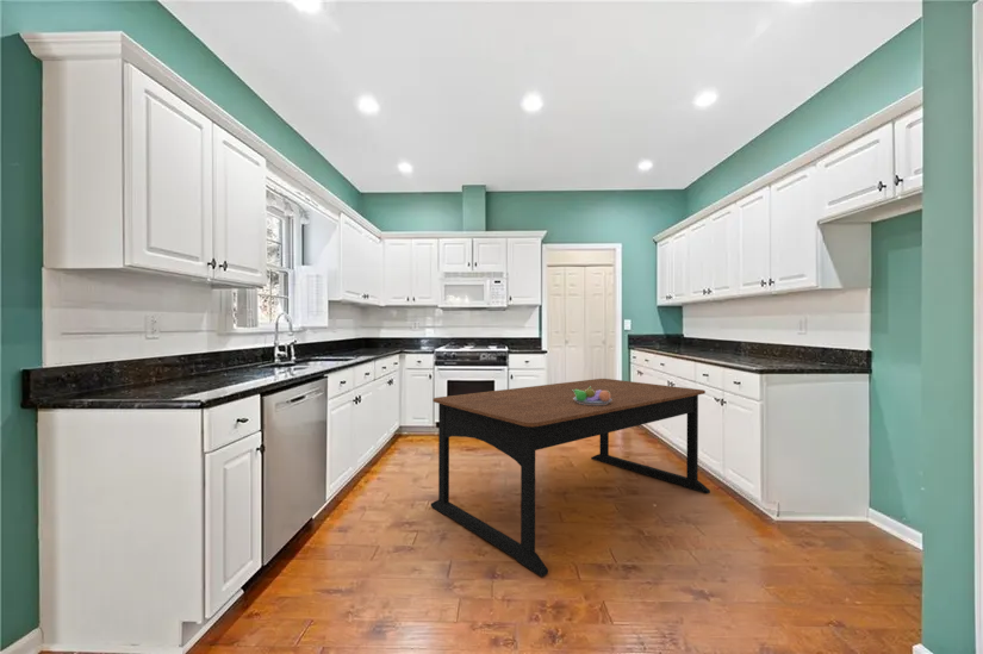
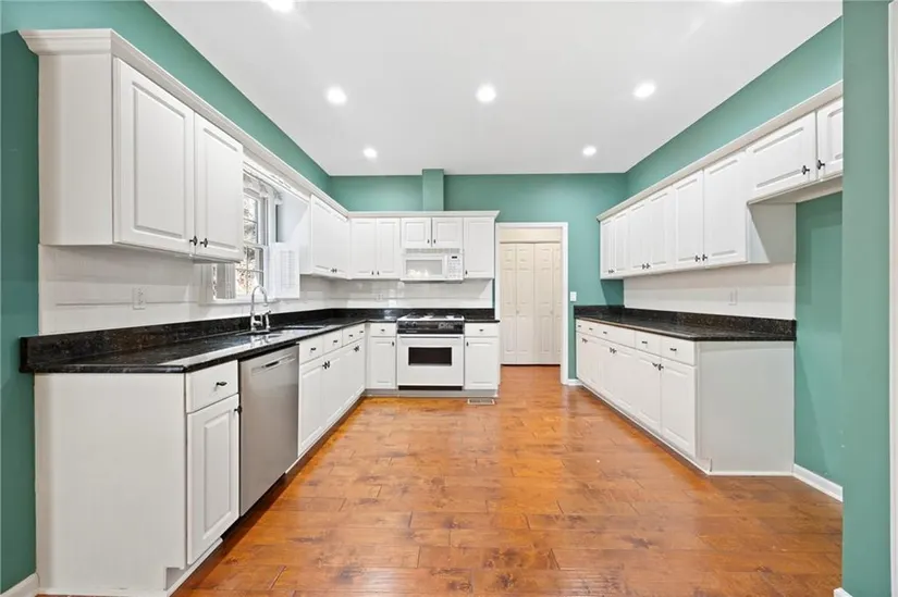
- fruit bowl (591, 394)
- dining table (577, 440)
